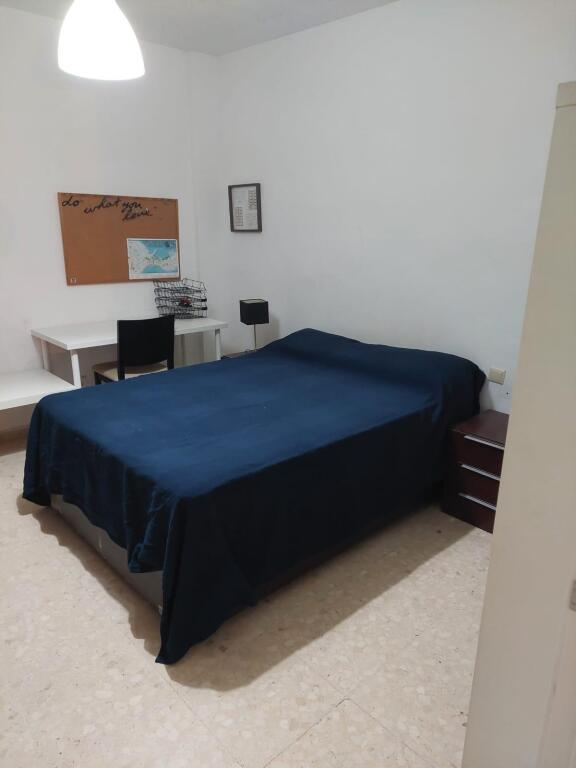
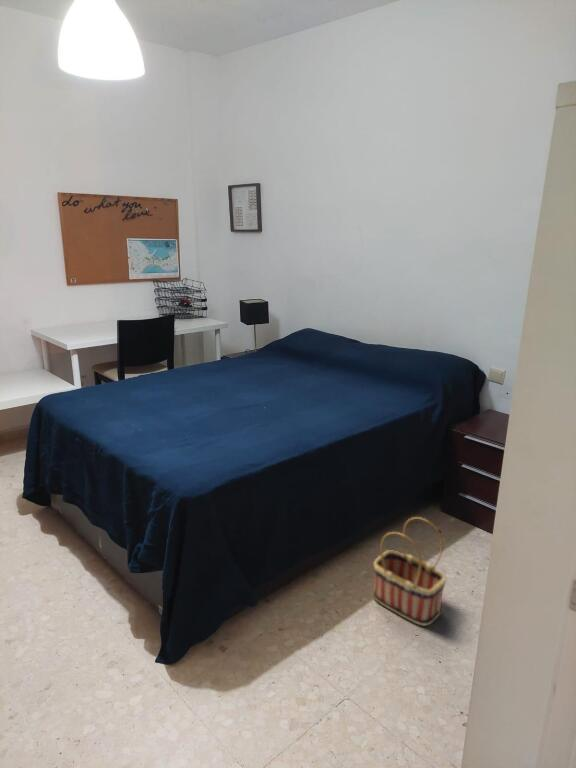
+ basket (408, 565)
